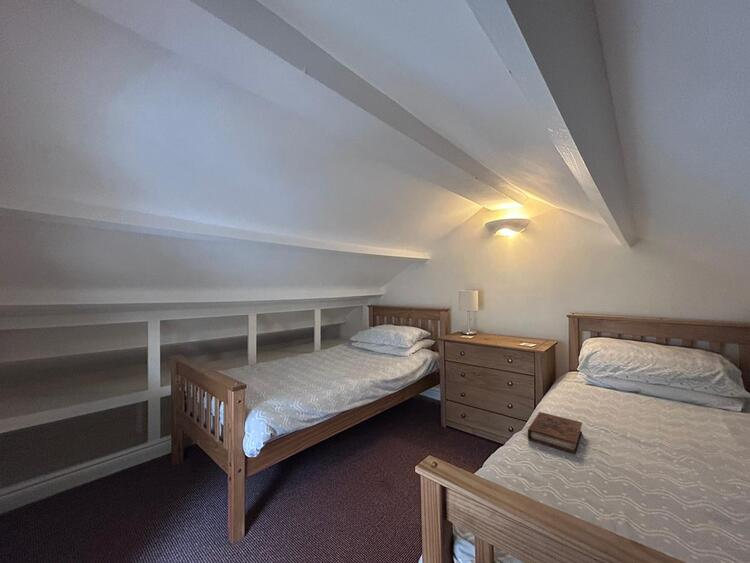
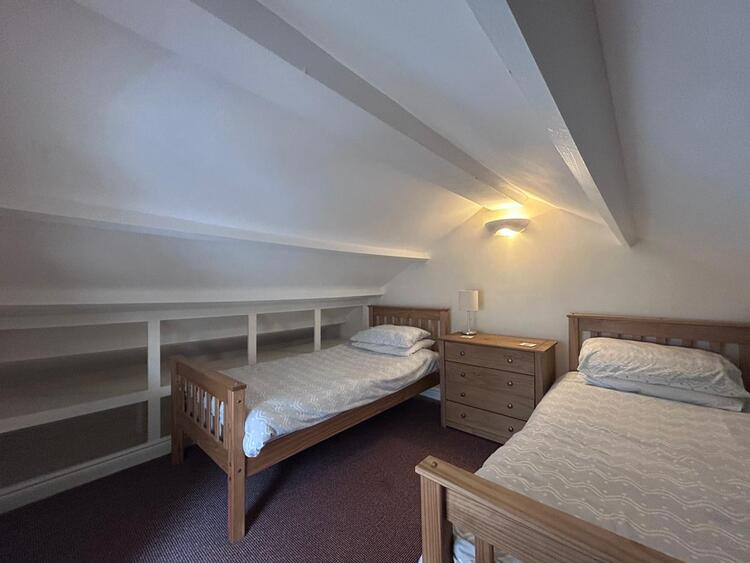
- book (555, 430)
